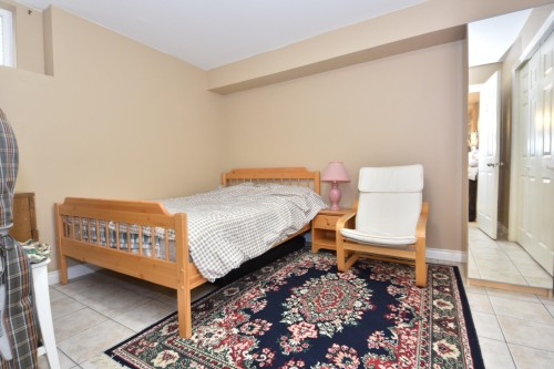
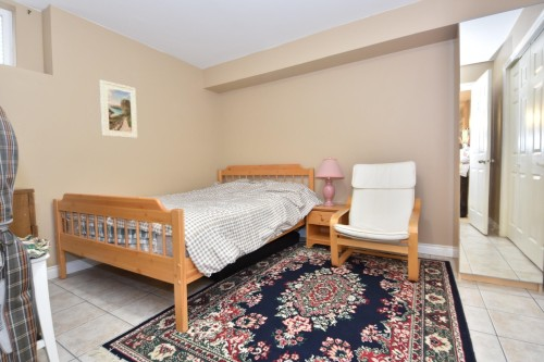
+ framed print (120, 110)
